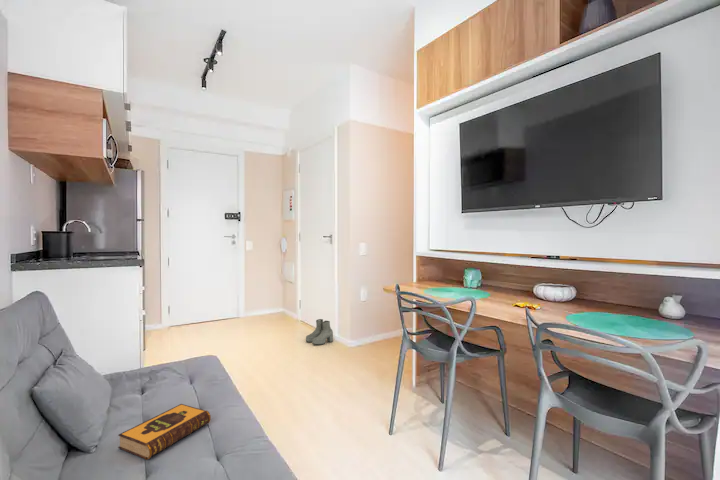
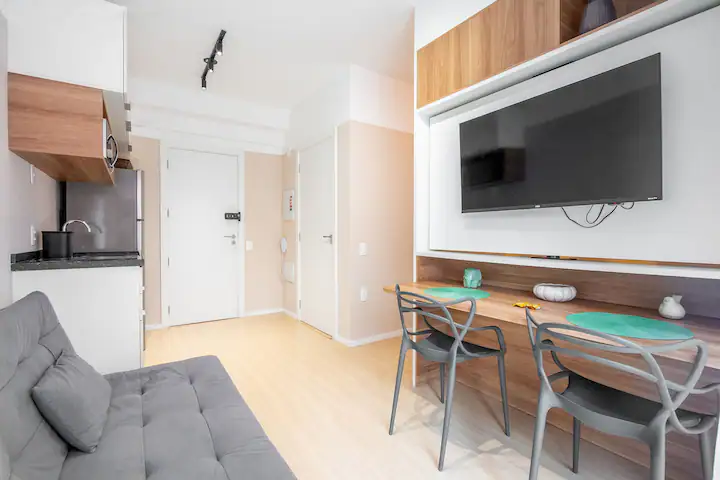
- boots (319, 331)
- hardback book (167, 429)
